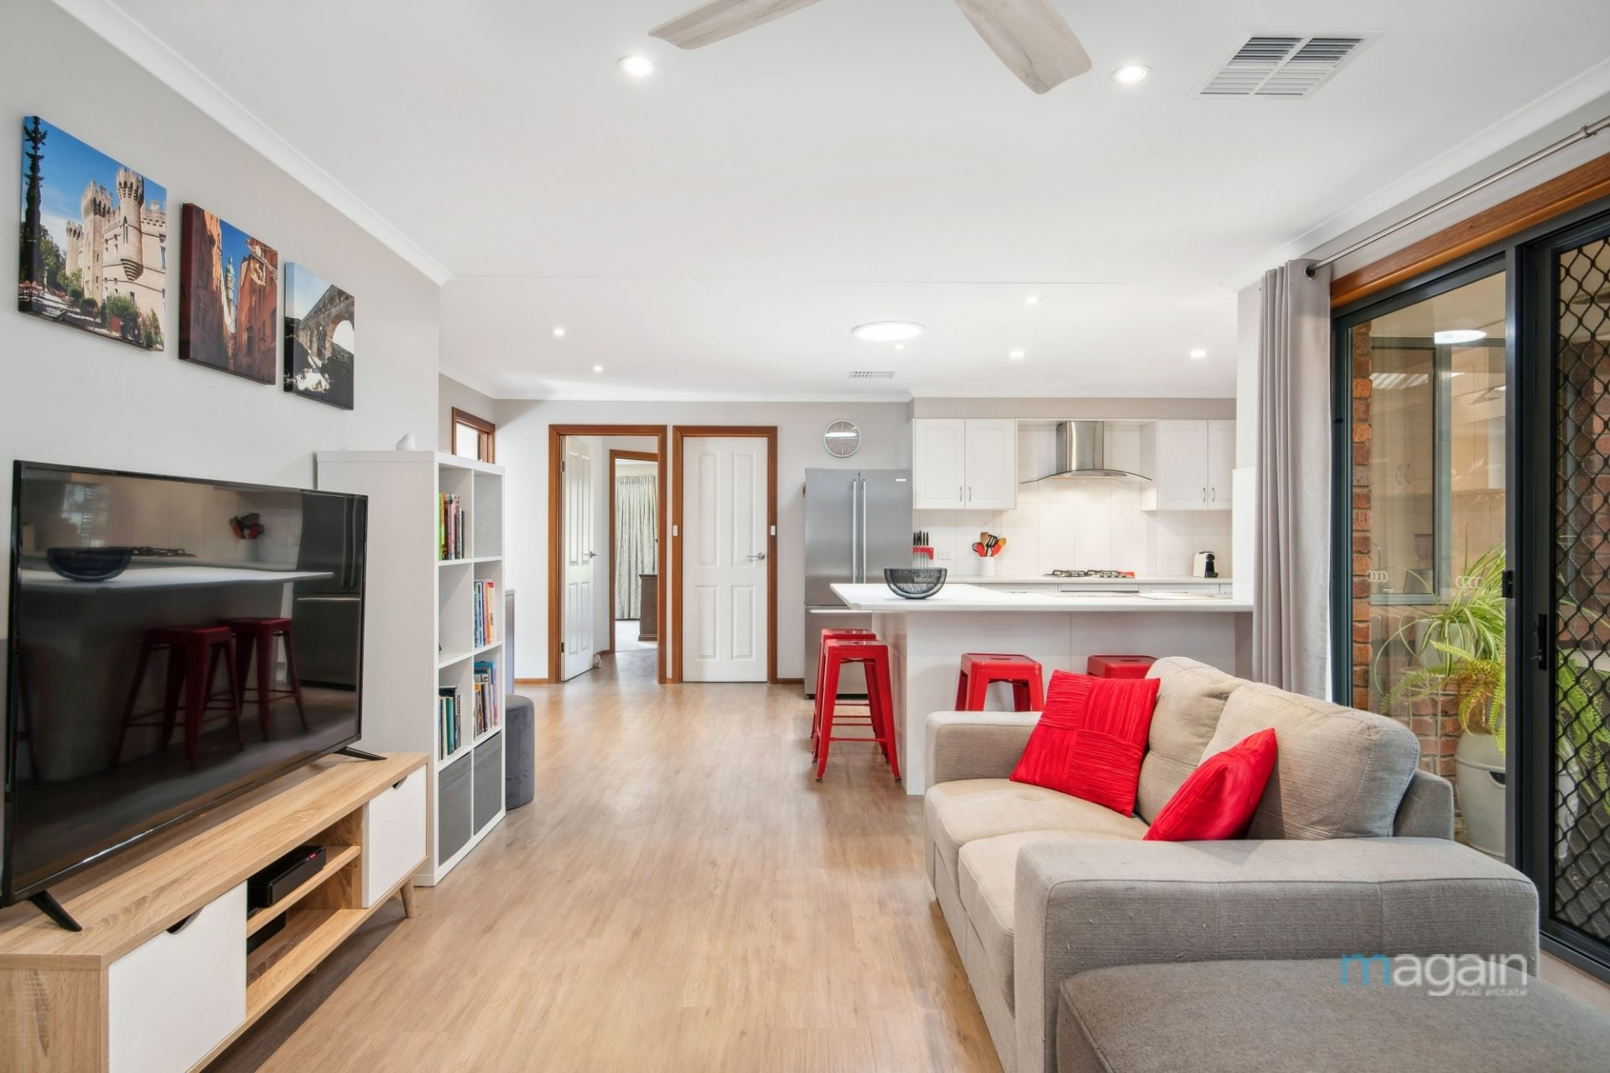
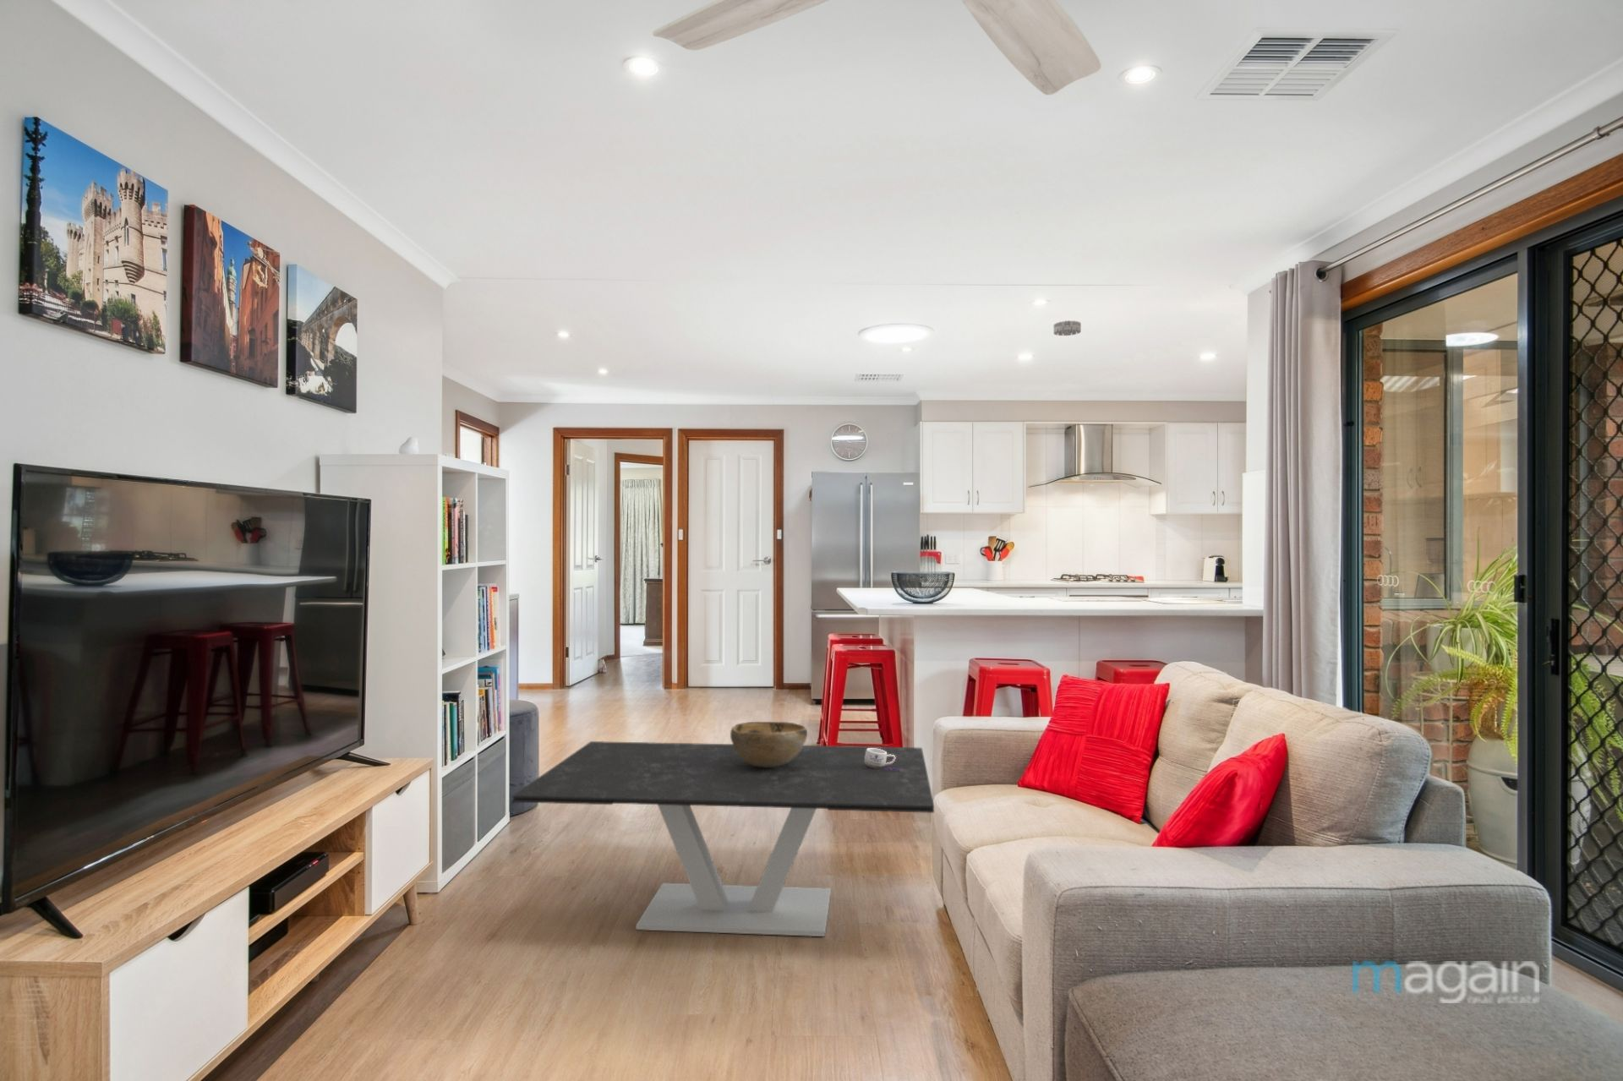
+ coffee table (708, 851)
+ smoke detector (1067, 327)
+ decorative bowl (769, 743)
+ mug (882, 758)
